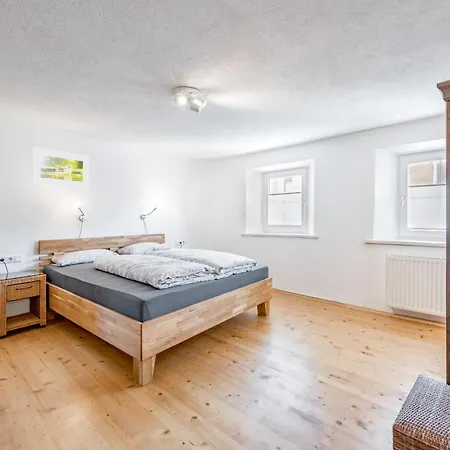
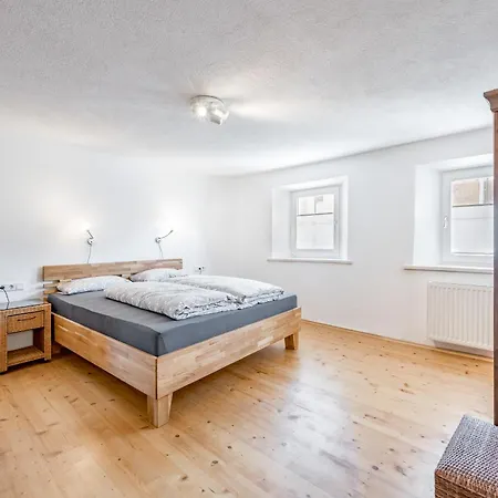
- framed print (62, 168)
